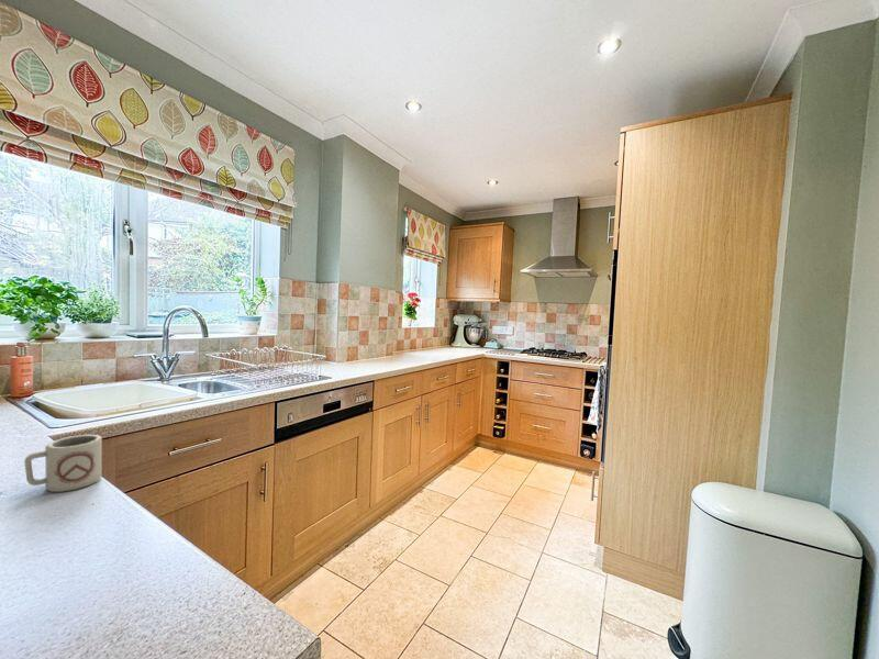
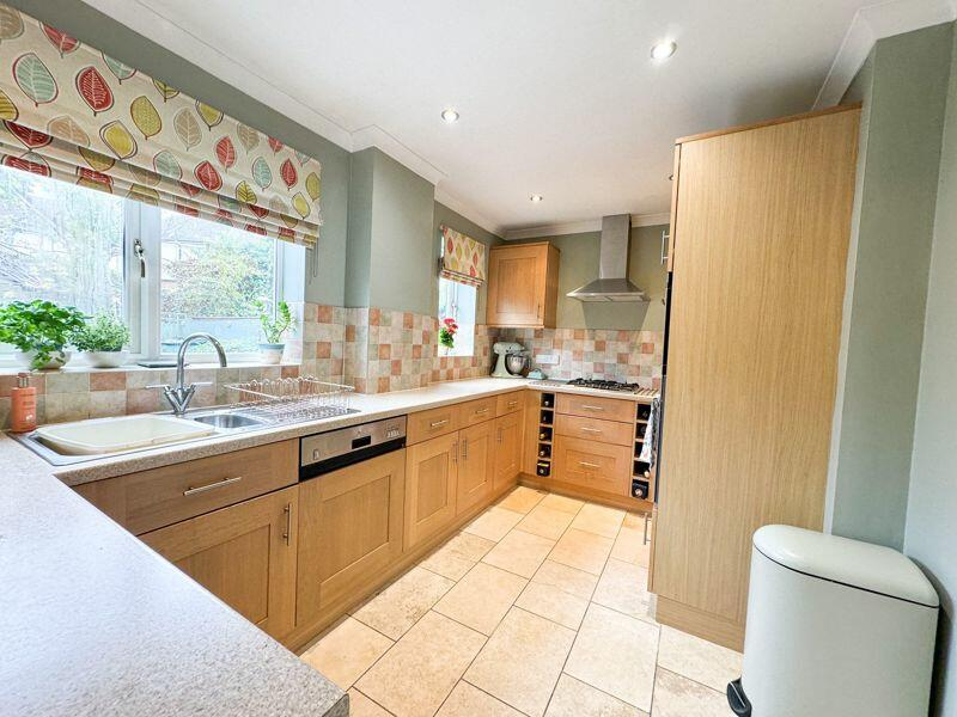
- cup (65, 463)
